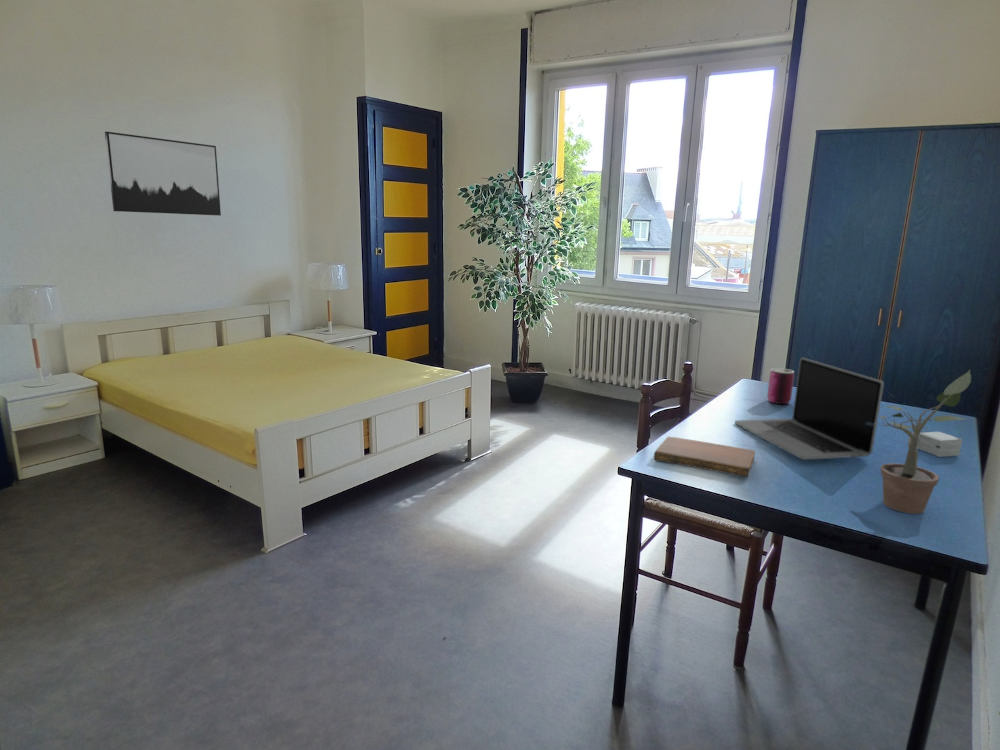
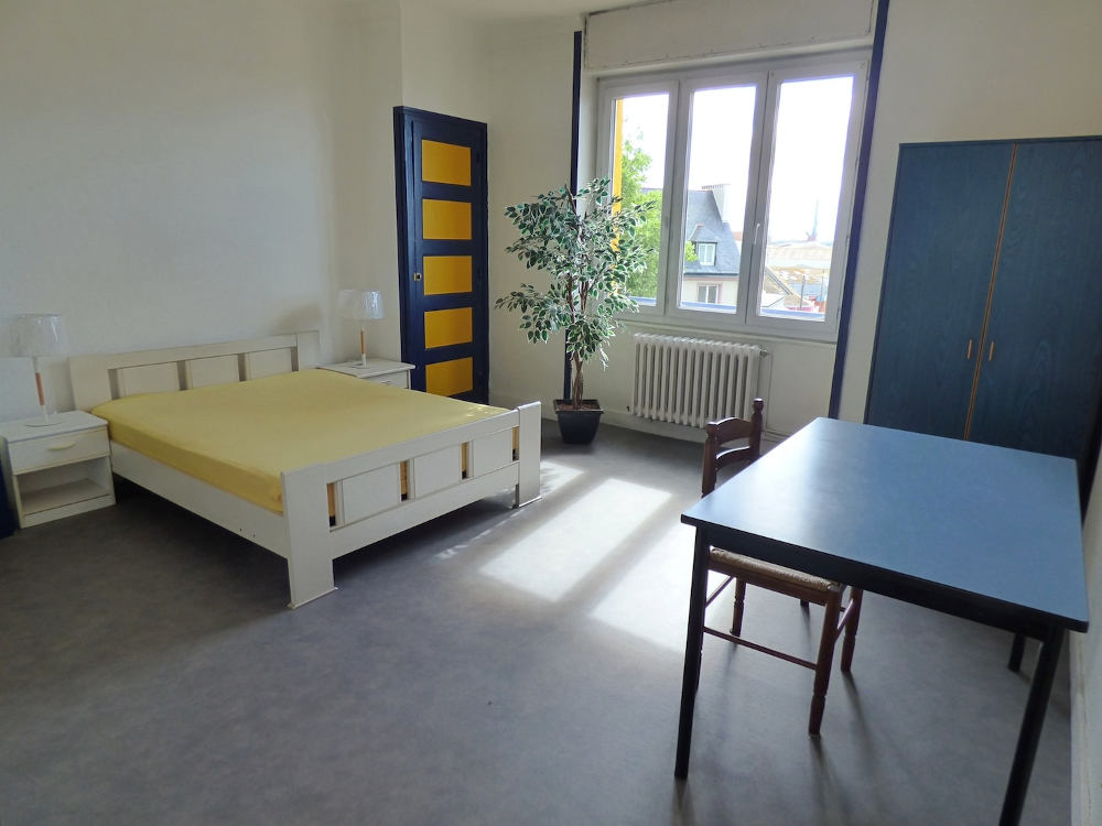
- can (780, 386)
- wall art (167, 176)
- potted plant (911, 439)
- notebook (705, 455)
- laptop (802, 405)
- small box (939, 443)
